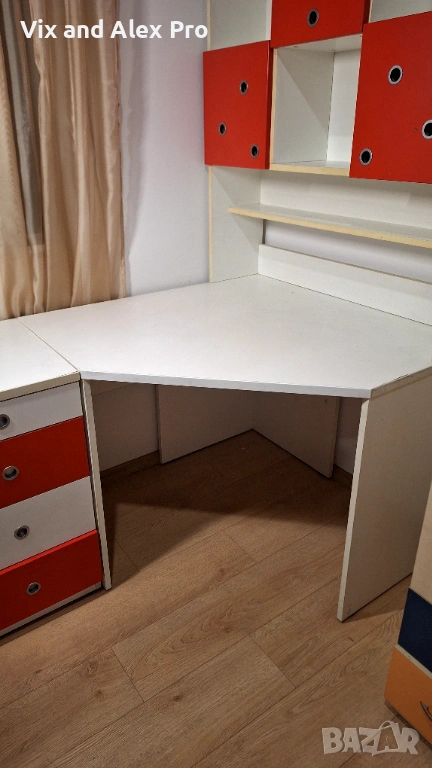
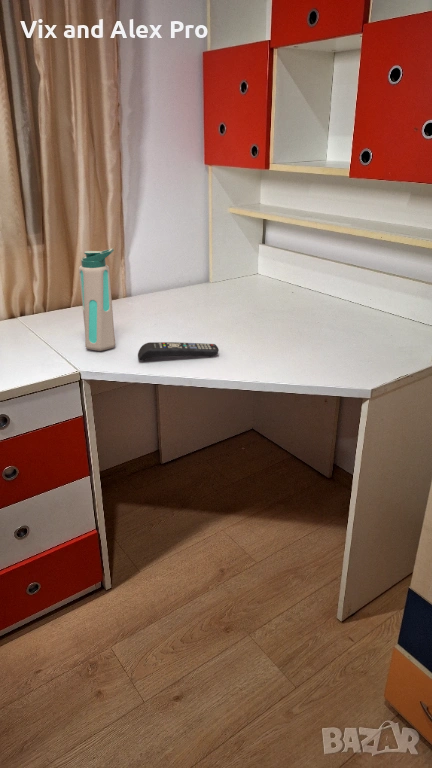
+ water bottle (99, 299)
+ remote control (178, 350)
